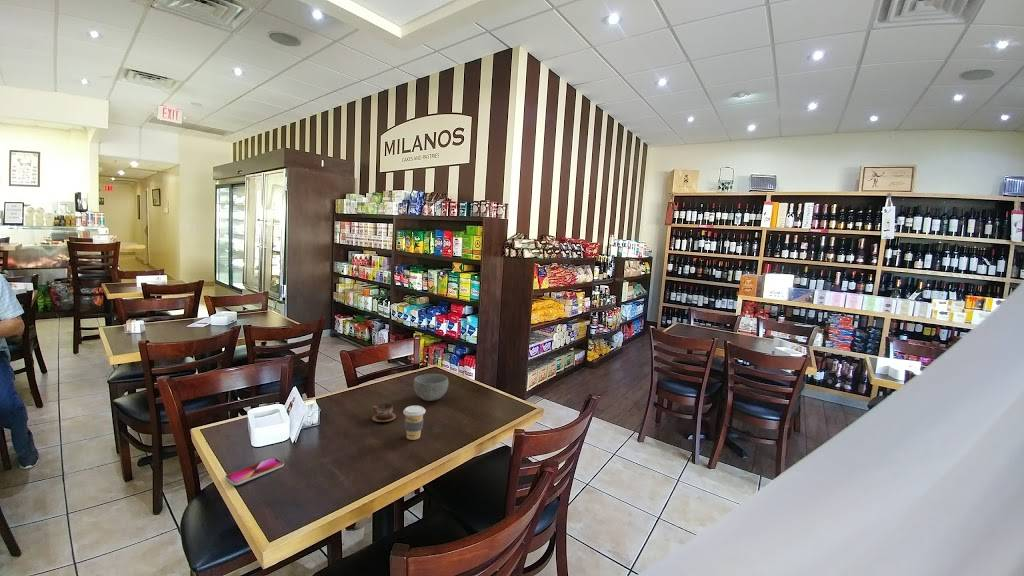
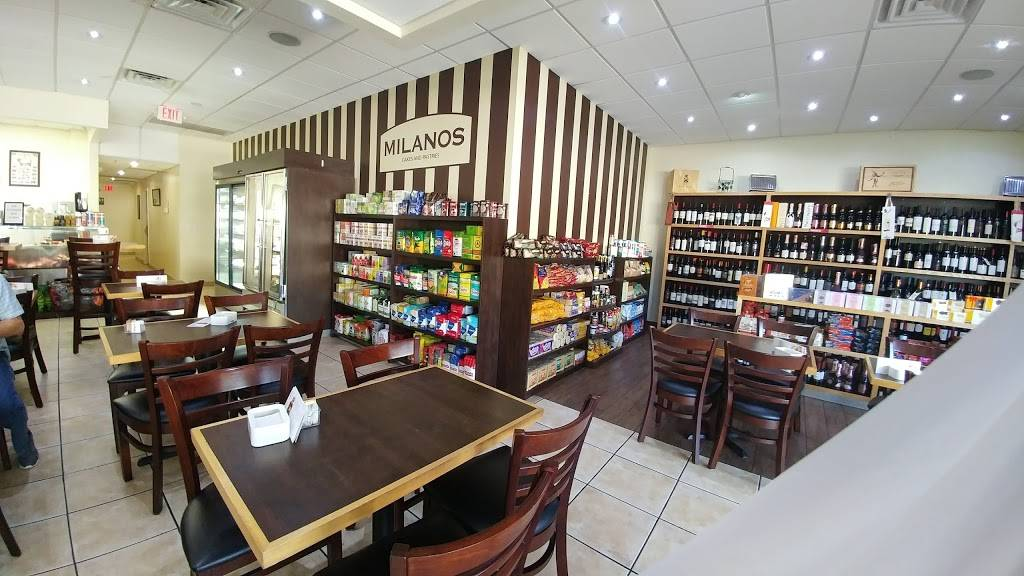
- bowl (430, 388)
- smartphone (255, 470)
- coffee cup (414, 422)
- cup (383, 412)
